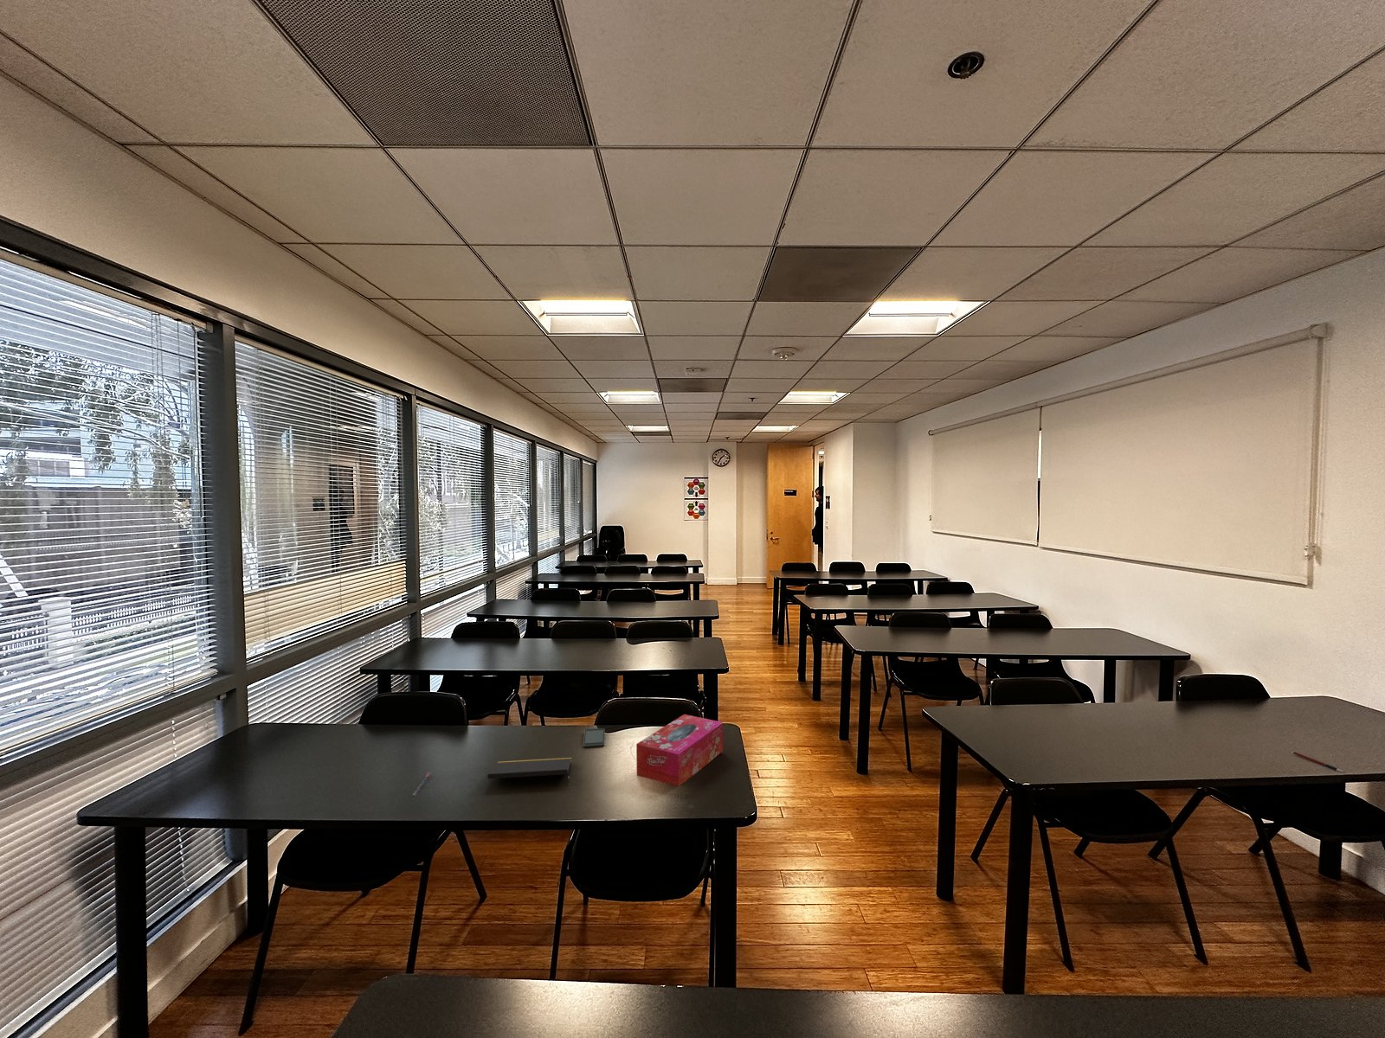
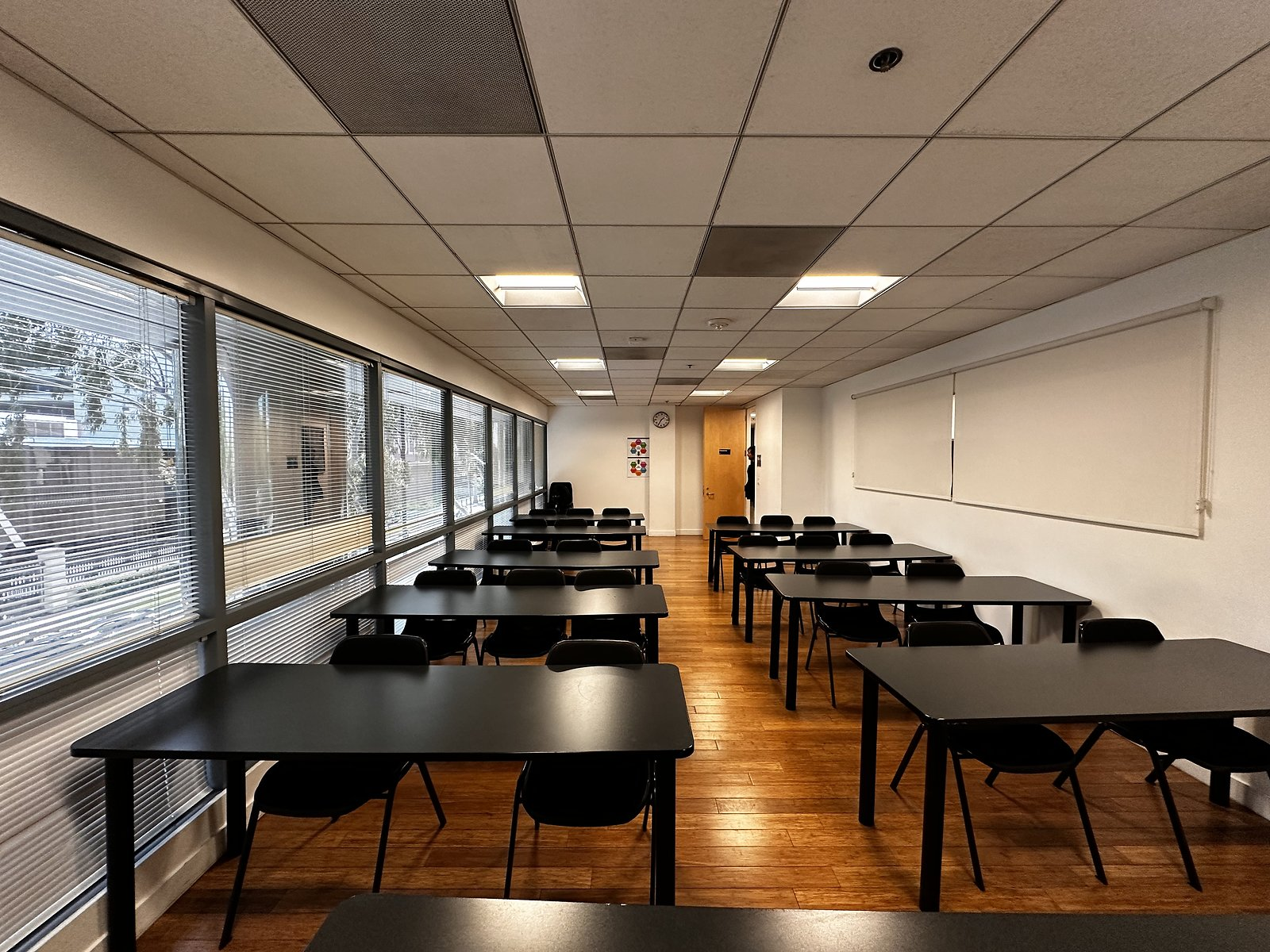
- pen (422, 783)
- notepad (531, 768)
- tissue box (682, 747)
- pen (1316, 761)
- smartphone (594, 738)
